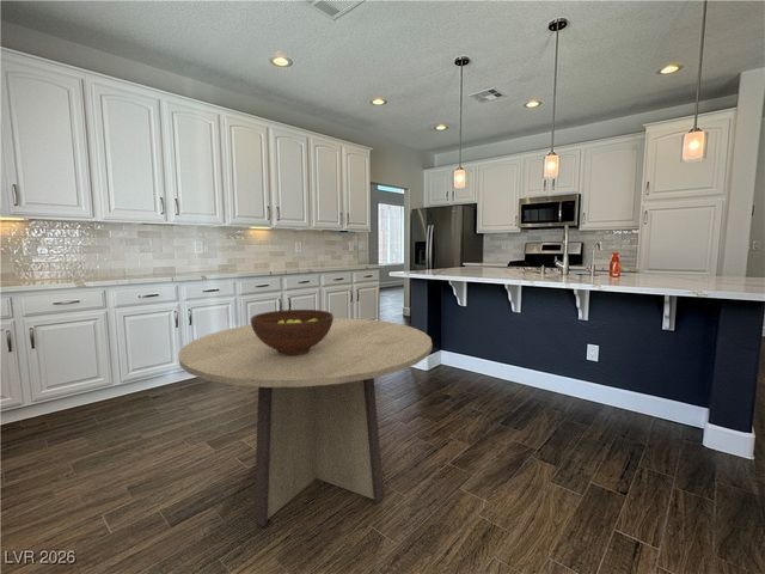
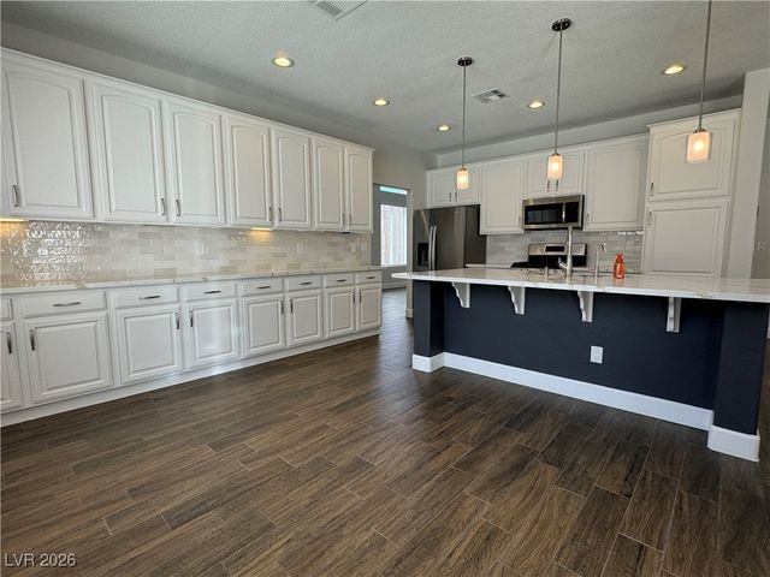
- dining table (314, 409)
- fruit bowl (293, 332)
